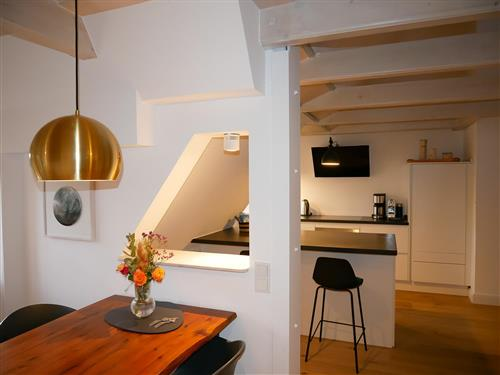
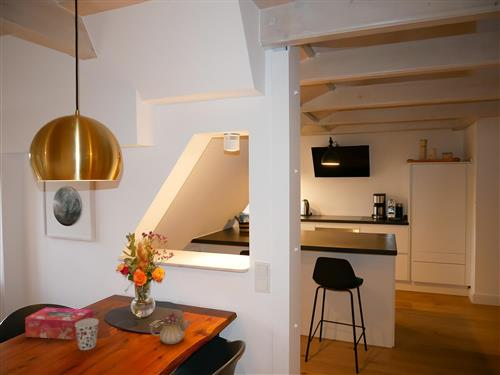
+ cup (87, 334)
+ tissue box (60, 322)
+ teapot (170, 325)
